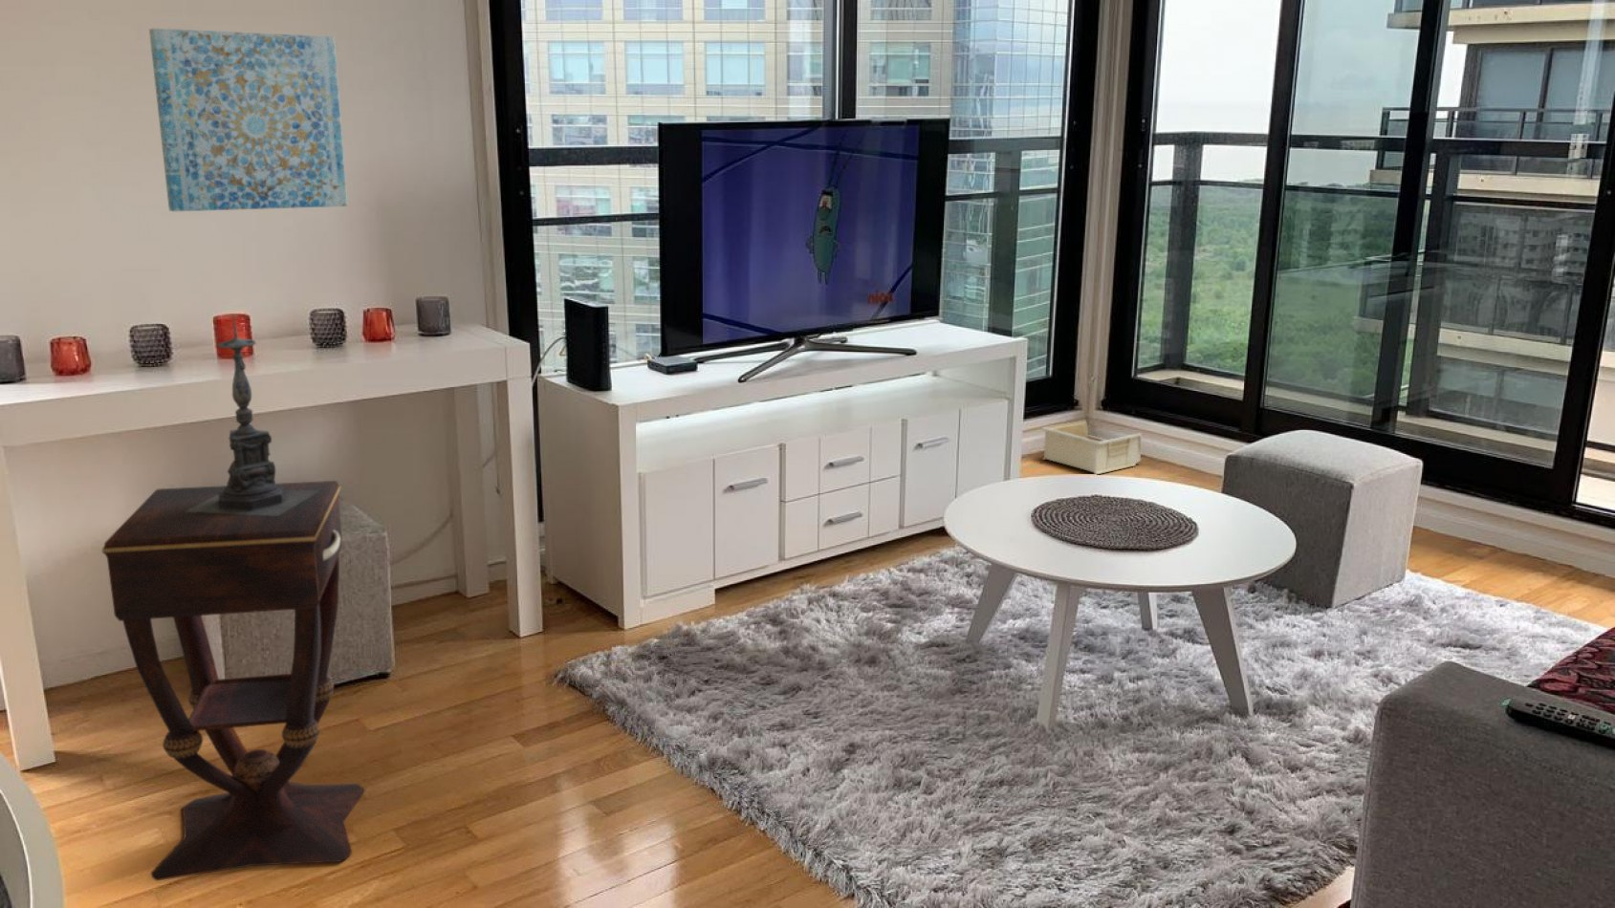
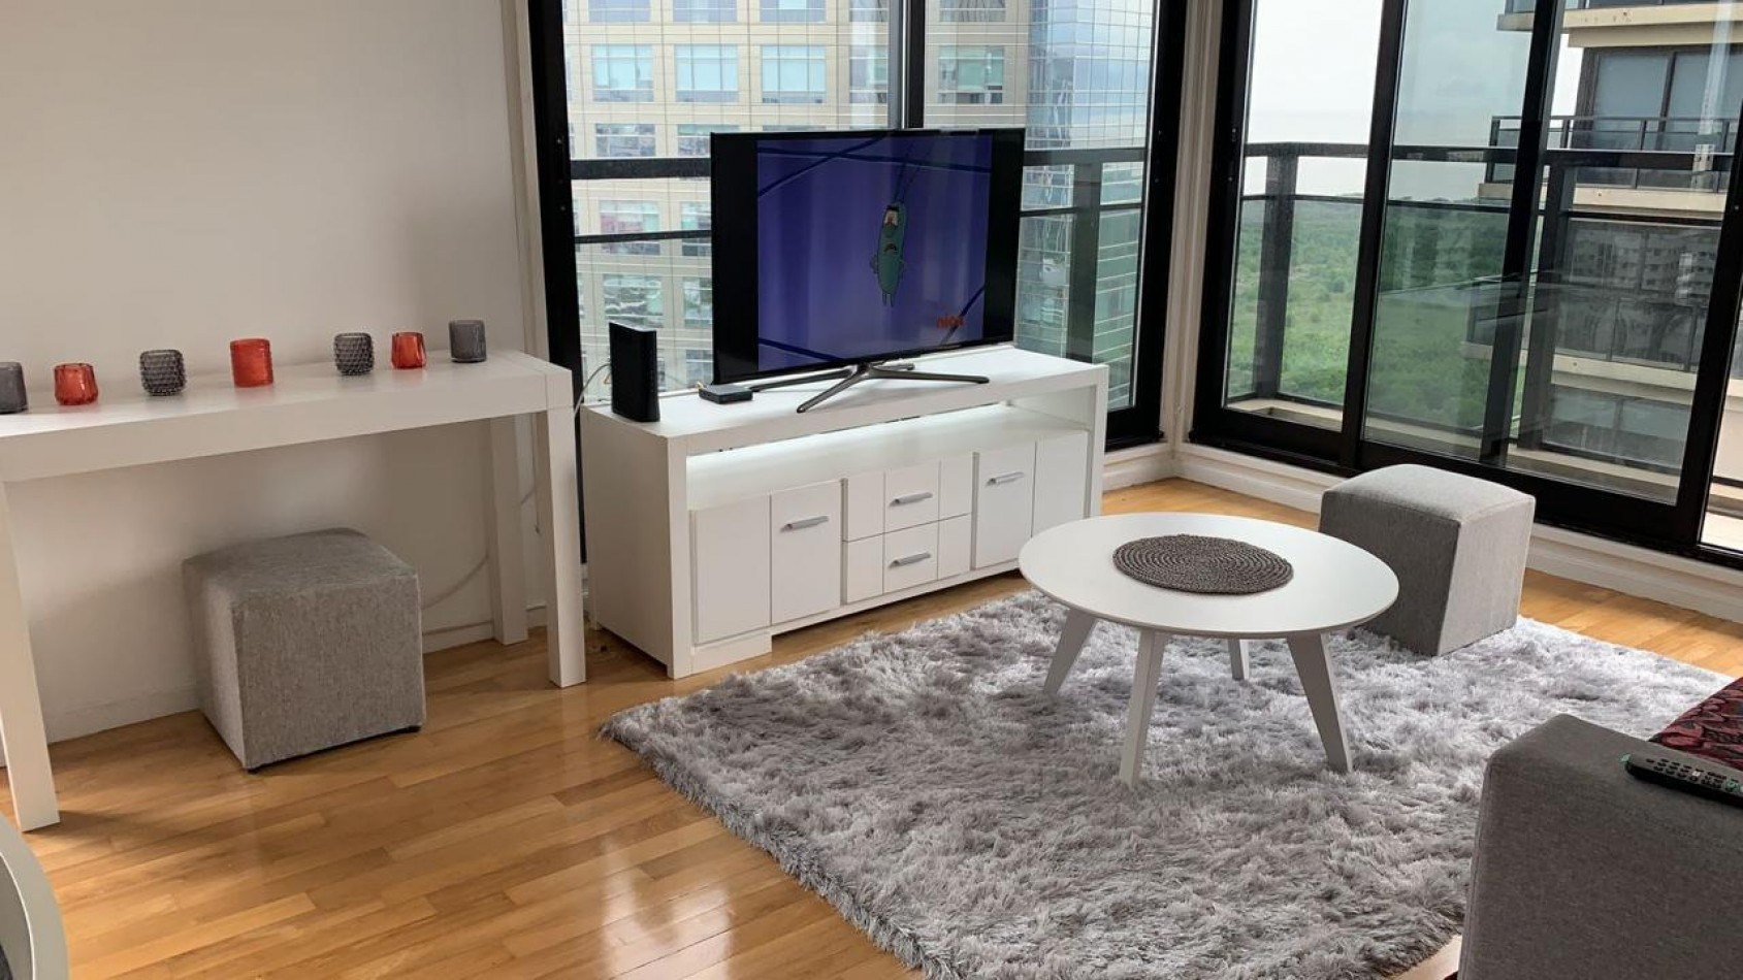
- candle holder (245, 407)
- storage bin (1091, 446)
- wall art (253, 121)
- side table (250, 676)
